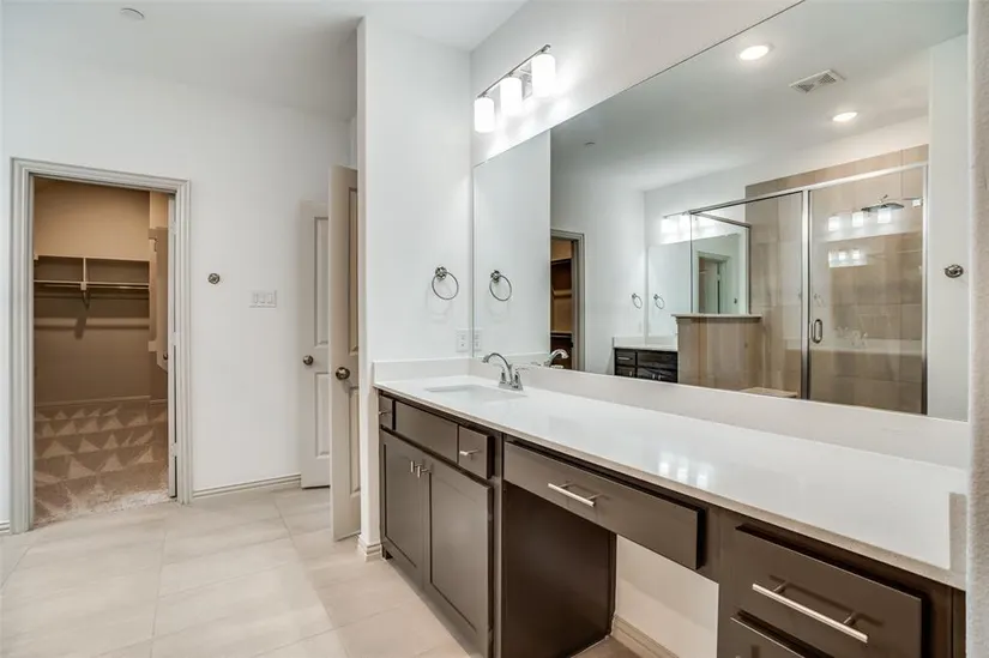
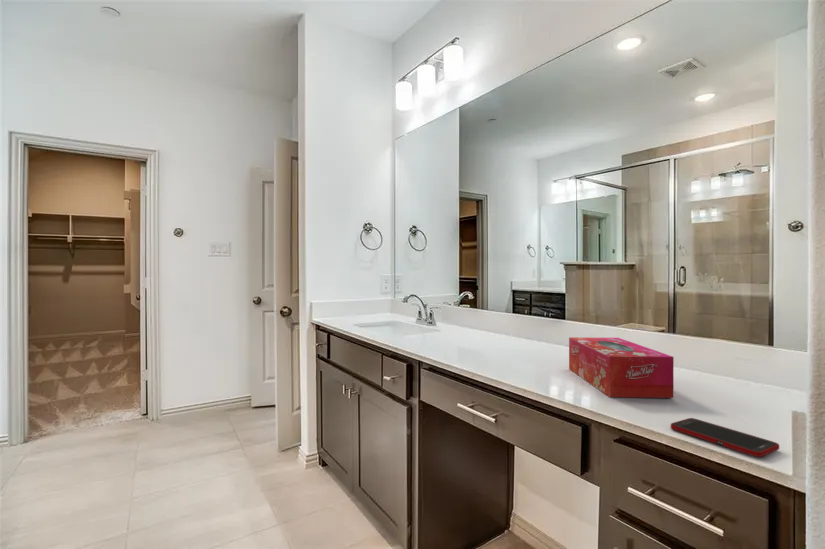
+ tissue box (614, 363)
+ cell phone (721, 435)
